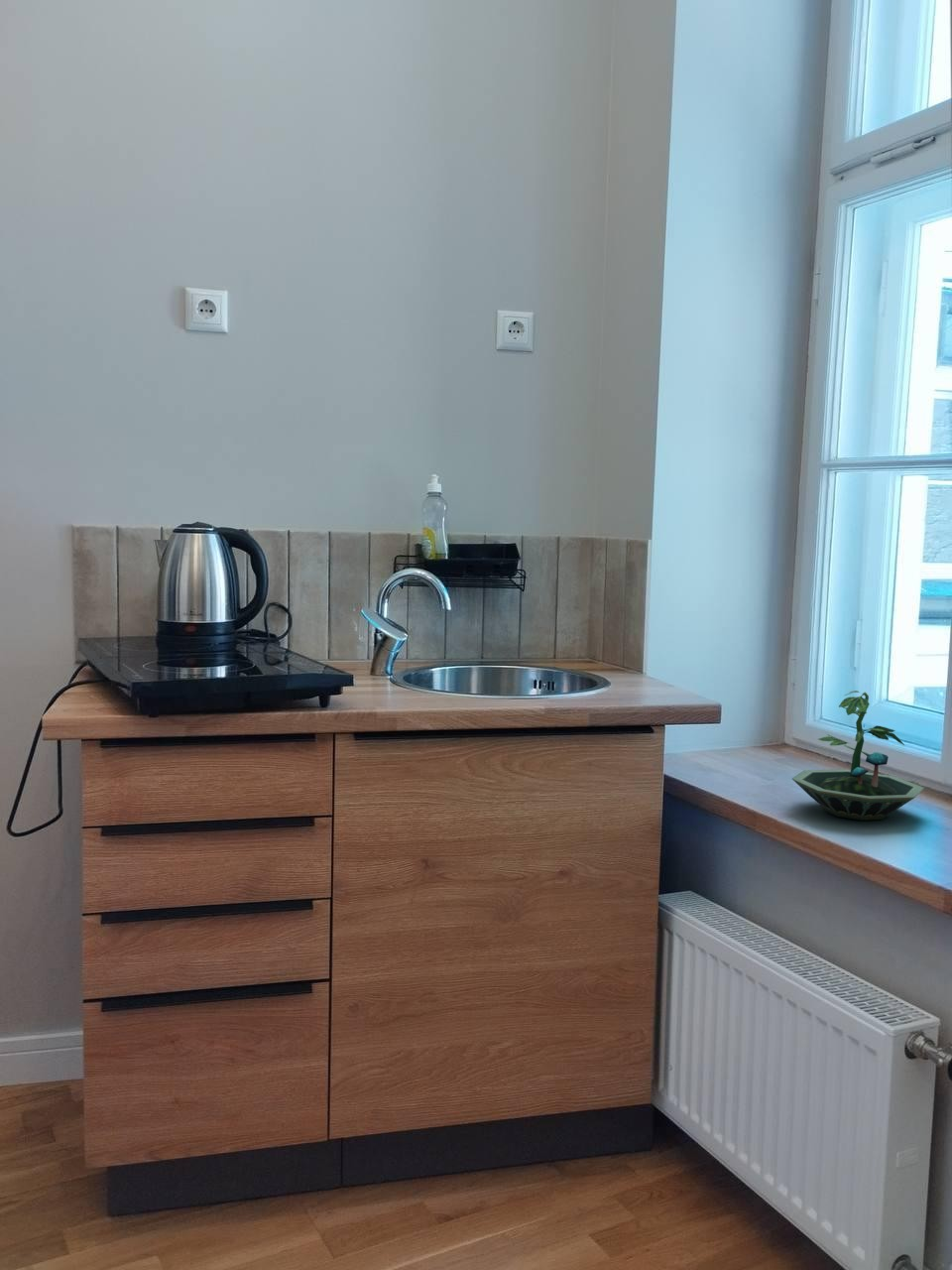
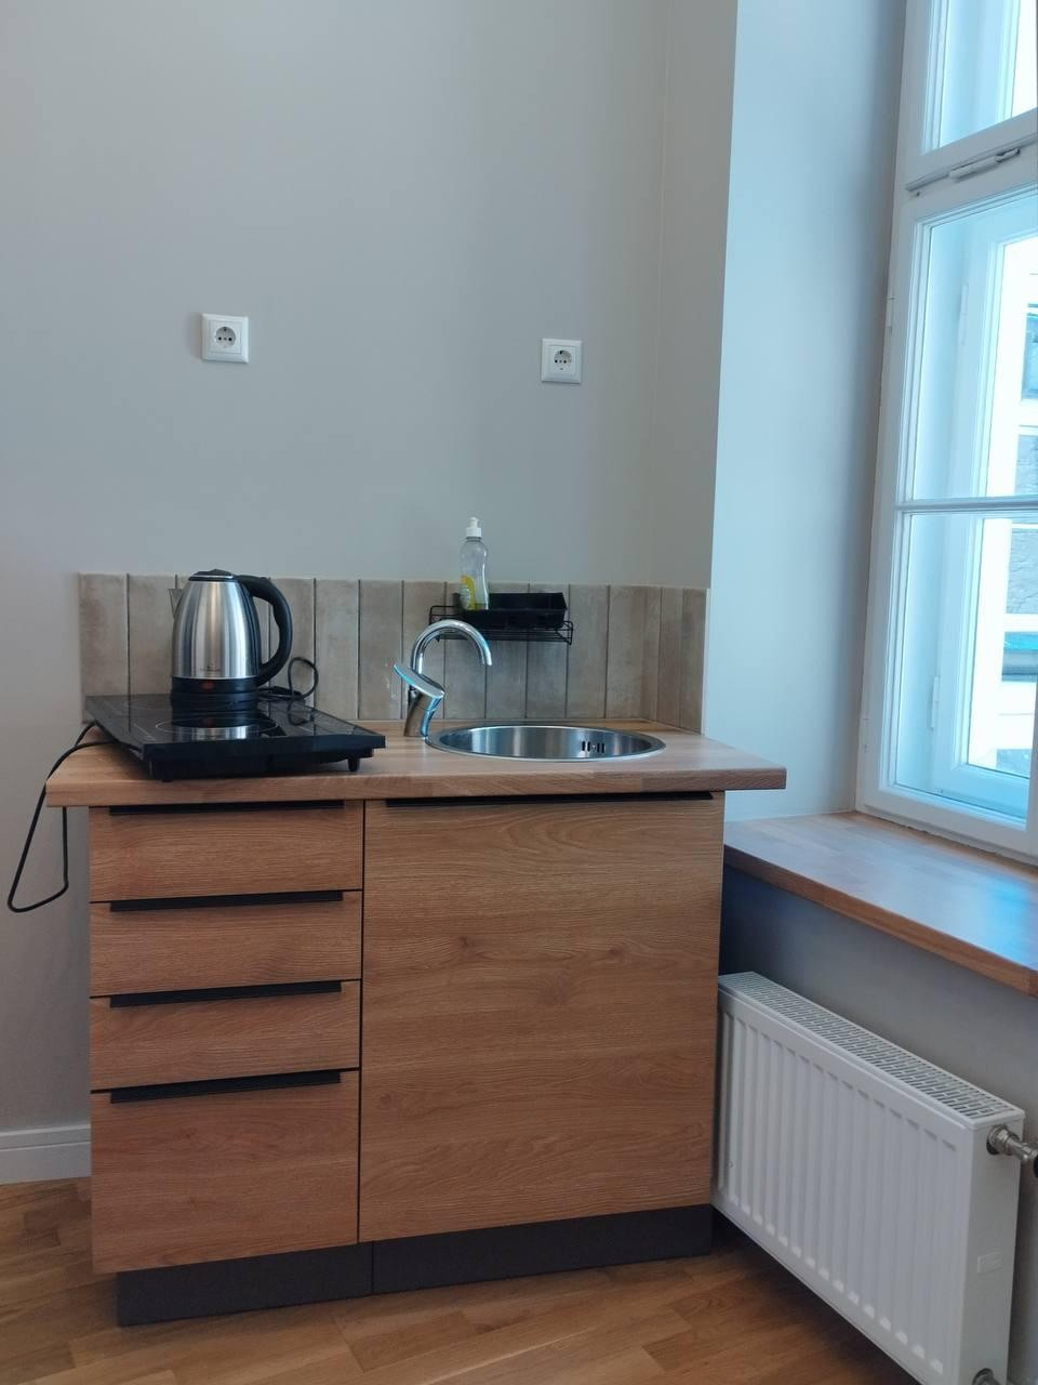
- terrarium (862, 715)
